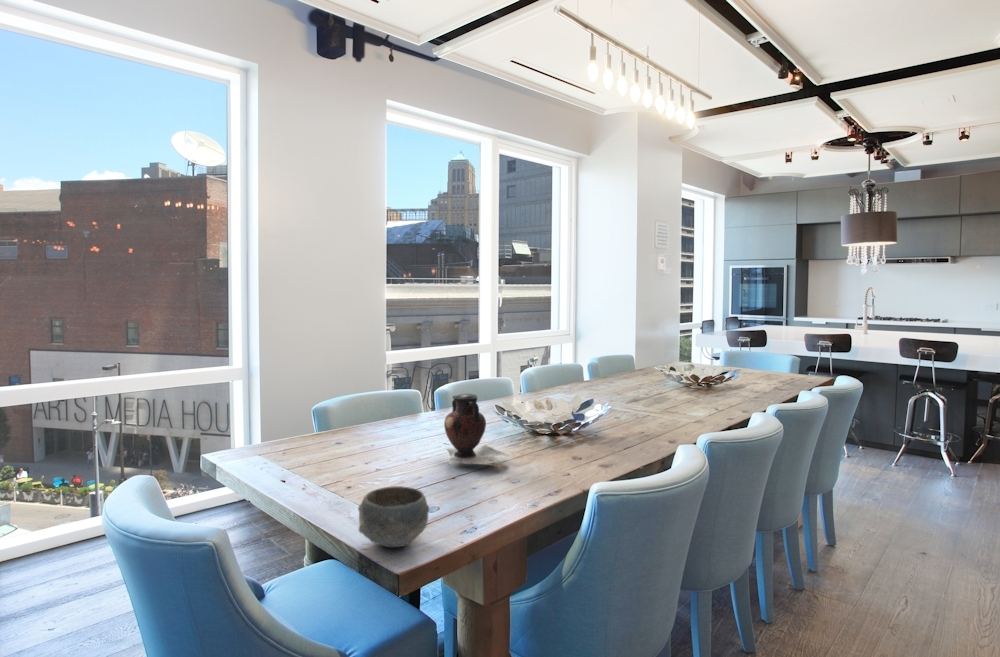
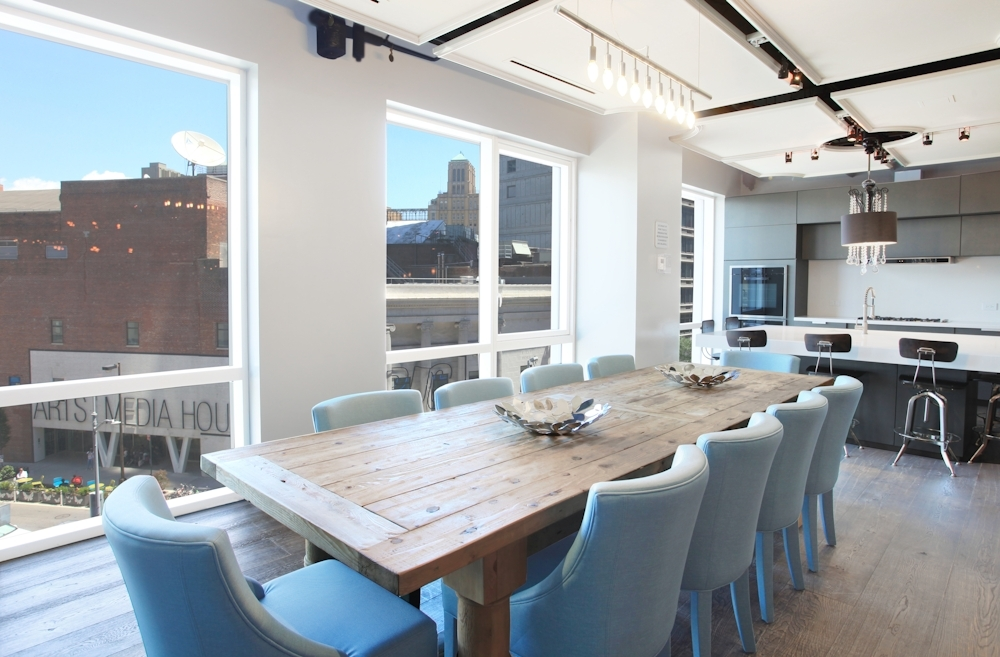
- vase (474, 428)
- bowl (395, 518)
